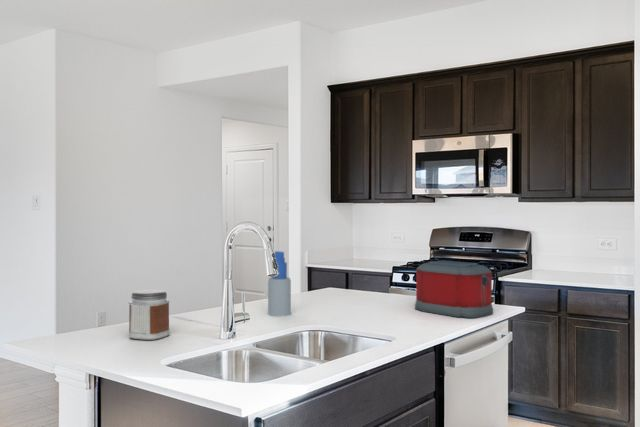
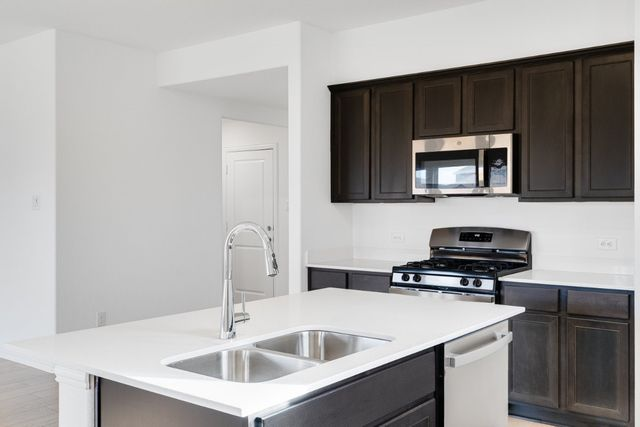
- jar (149, 313)
- spray bottle (279, 283)
- toaster (454, 286)
